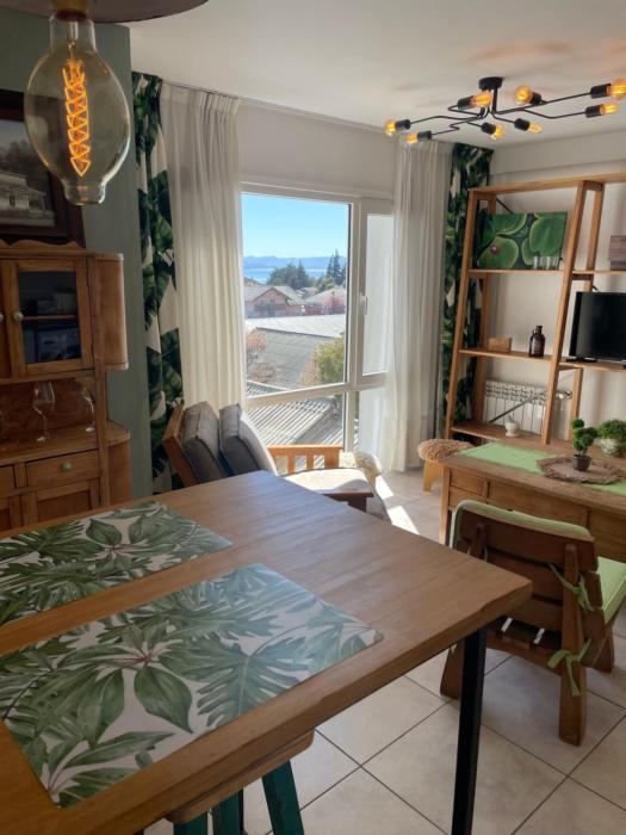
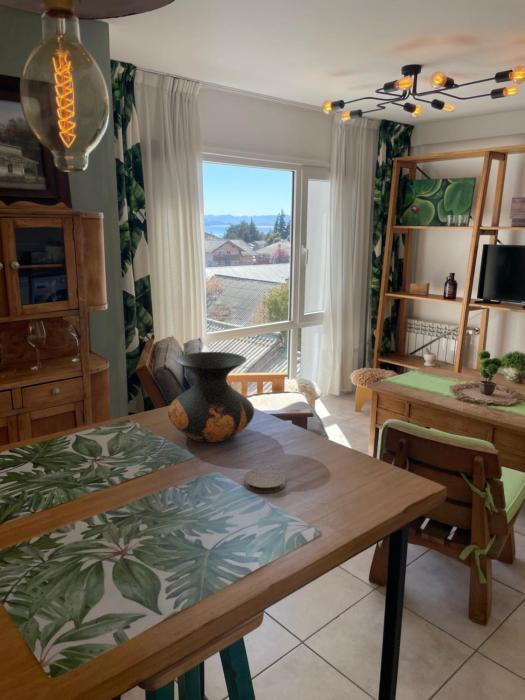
+ coaster (264, 480)
+ vase (211, 397)
